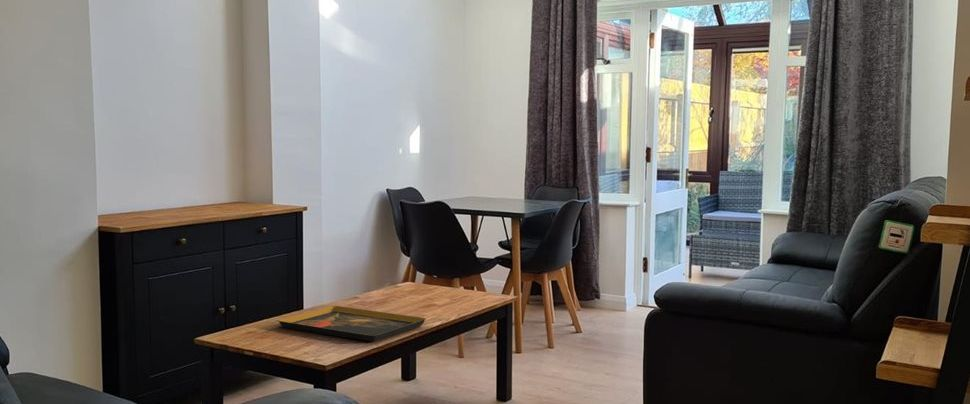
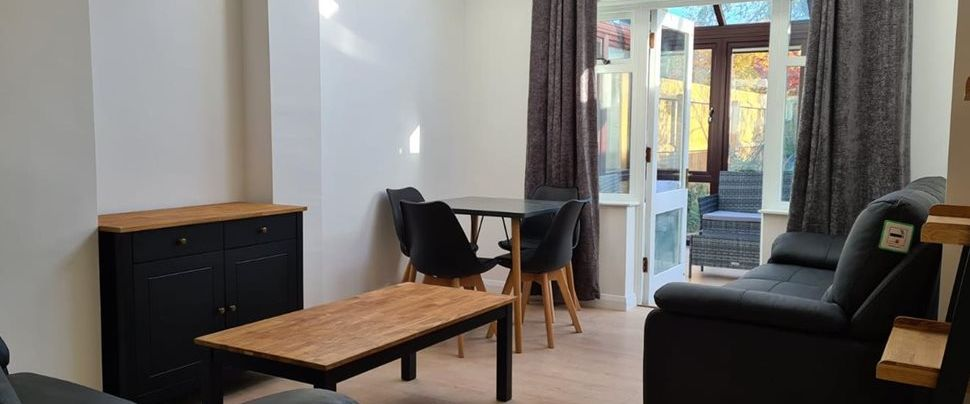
- decorative tray (352, 322)
